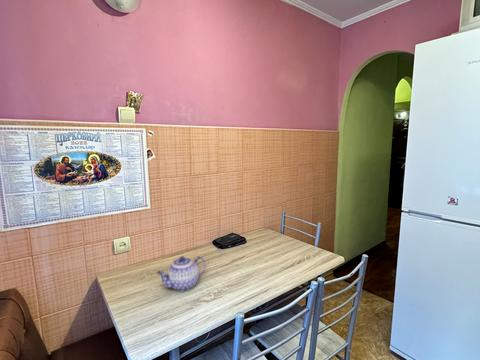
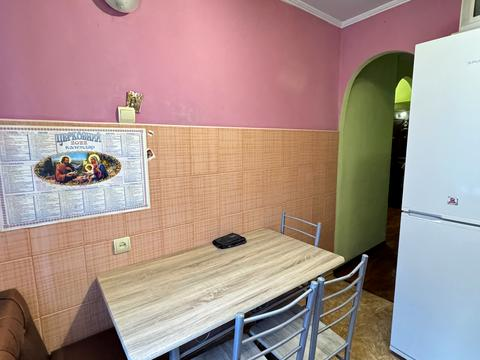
- teapot (182, 271)
